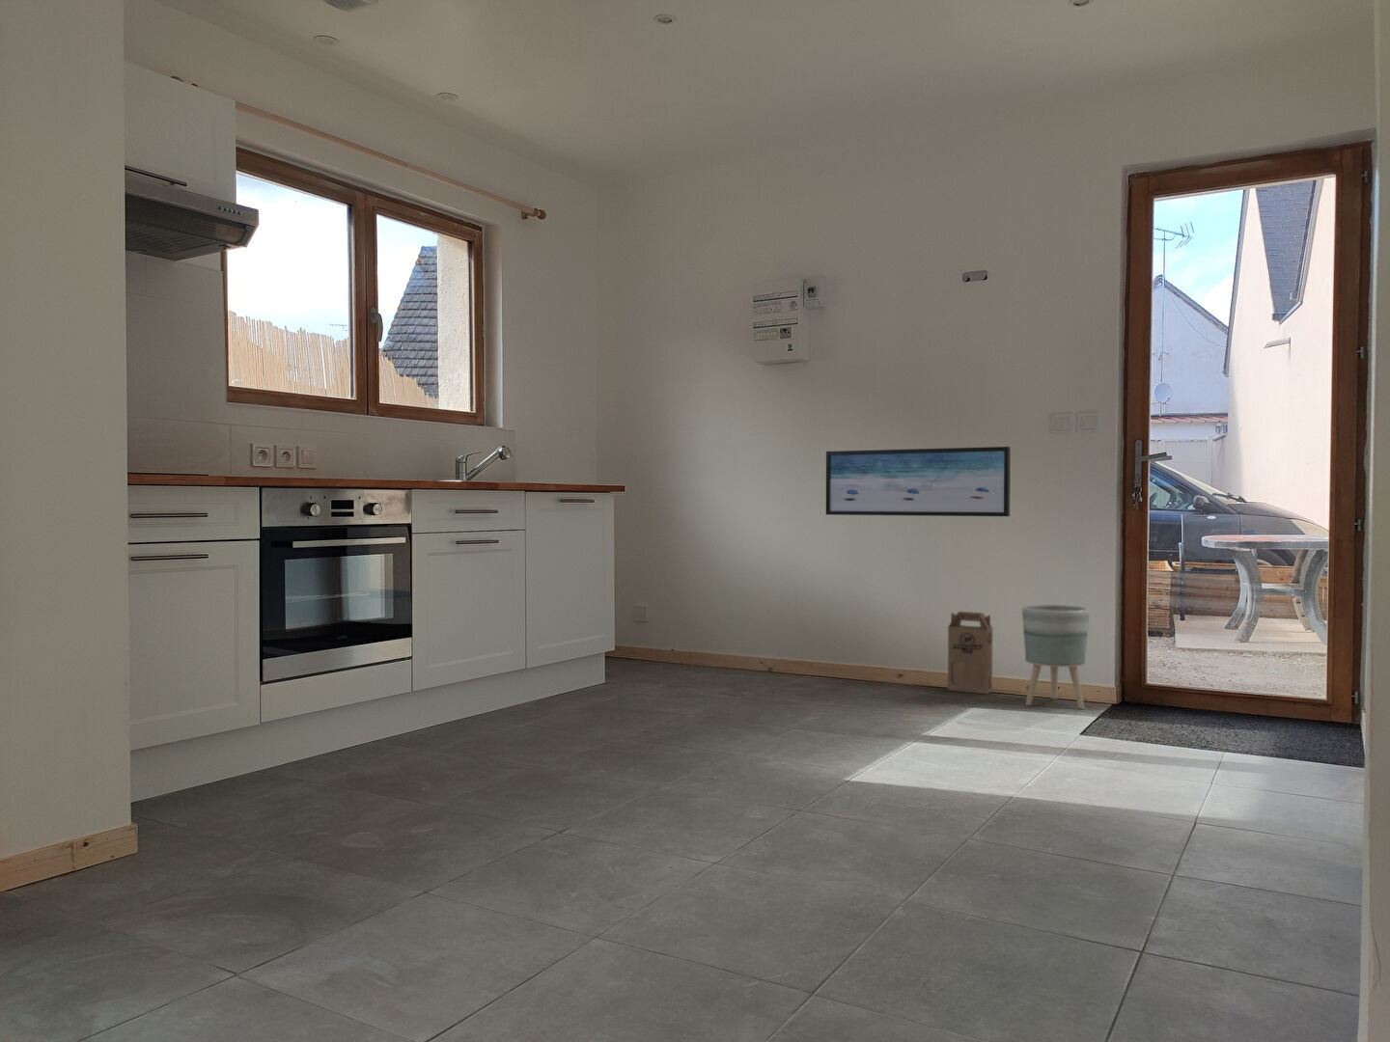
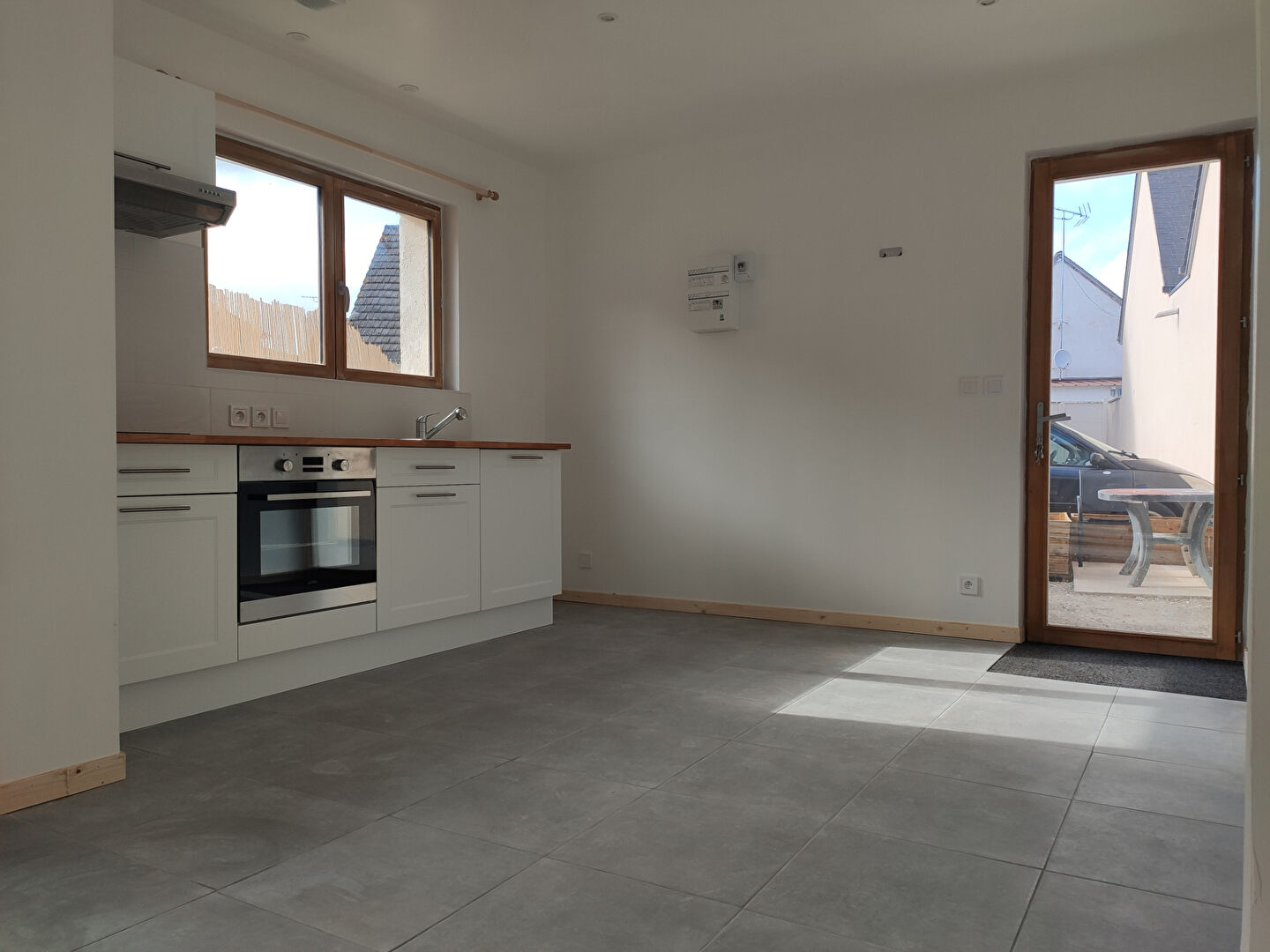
- planter (1054, 656)
- wall art (913, 483)
- cardboard box (970, 651)
